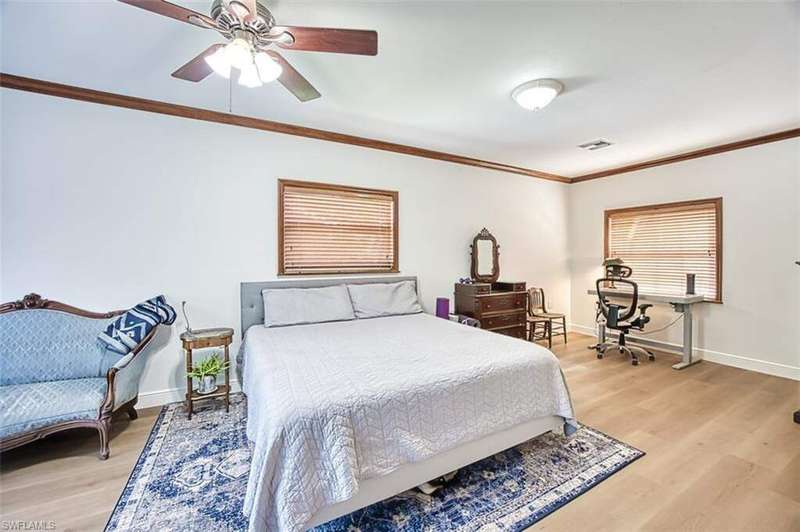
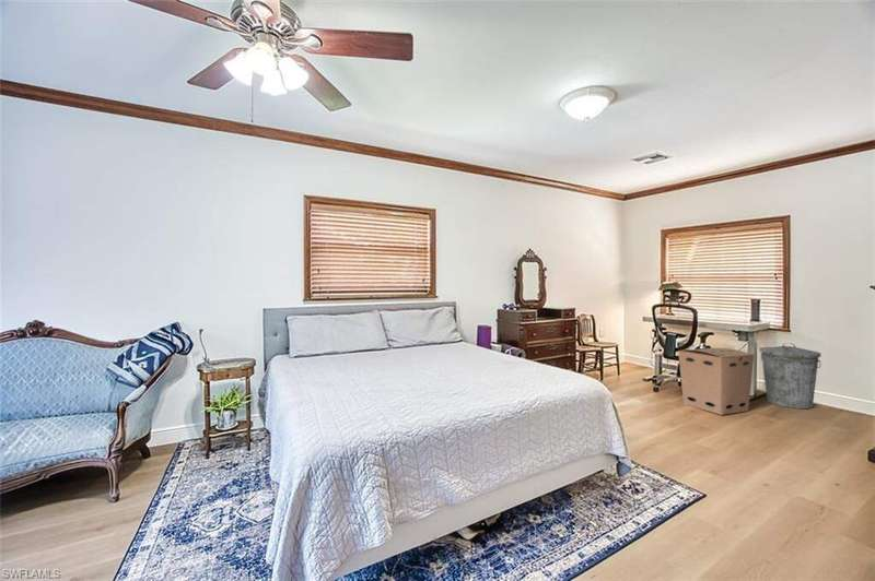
+ trash can (789, 372)
+ cardboard box (715, 378)
